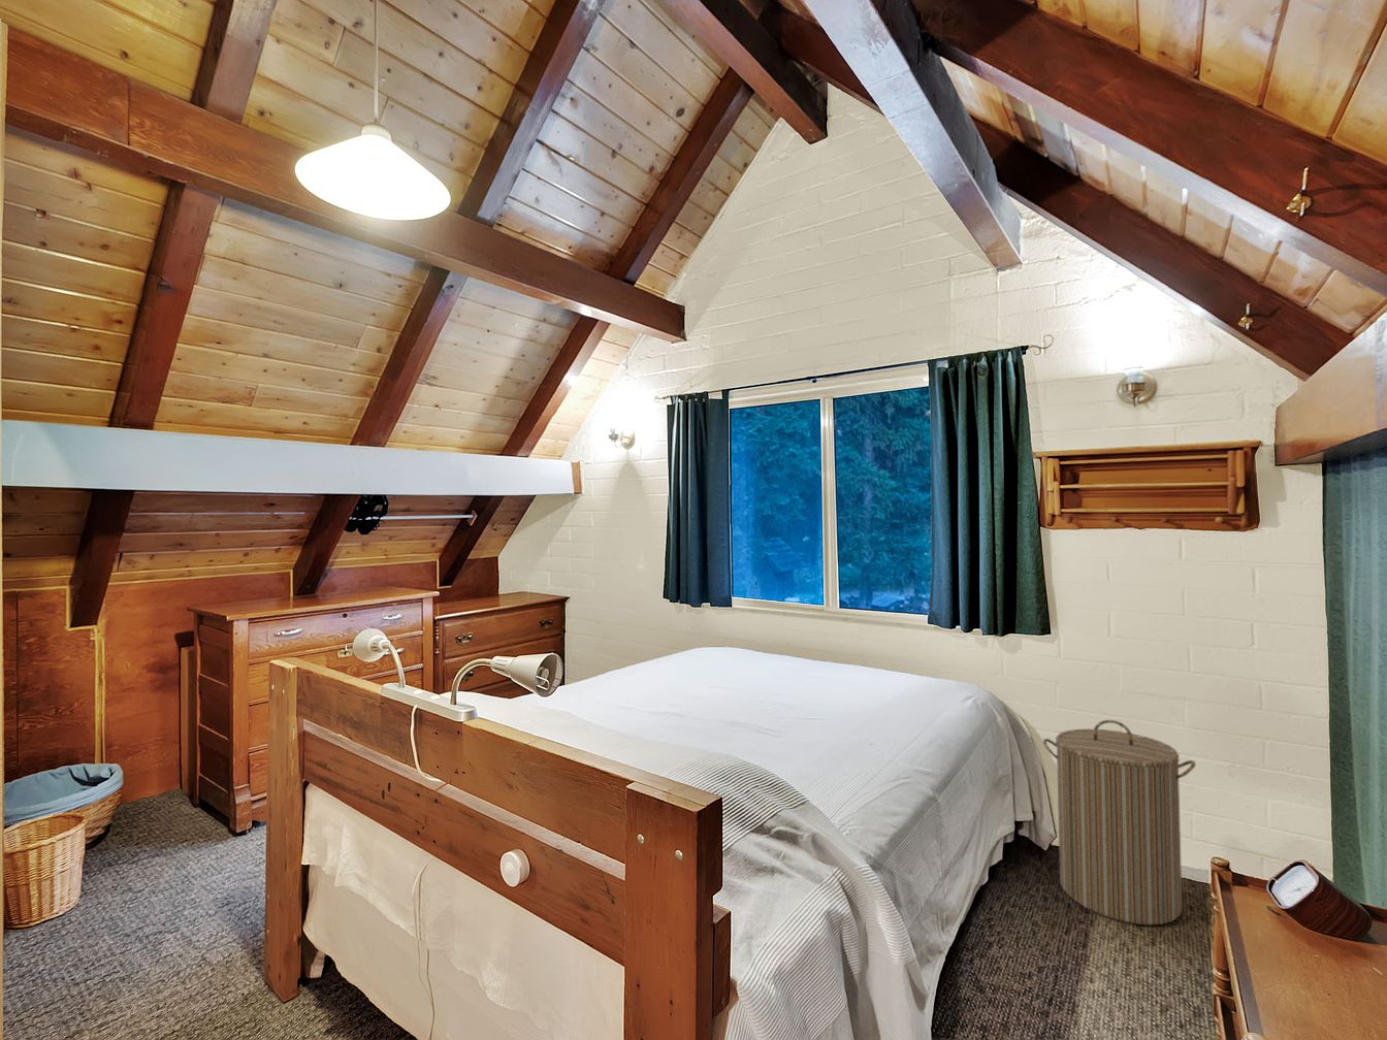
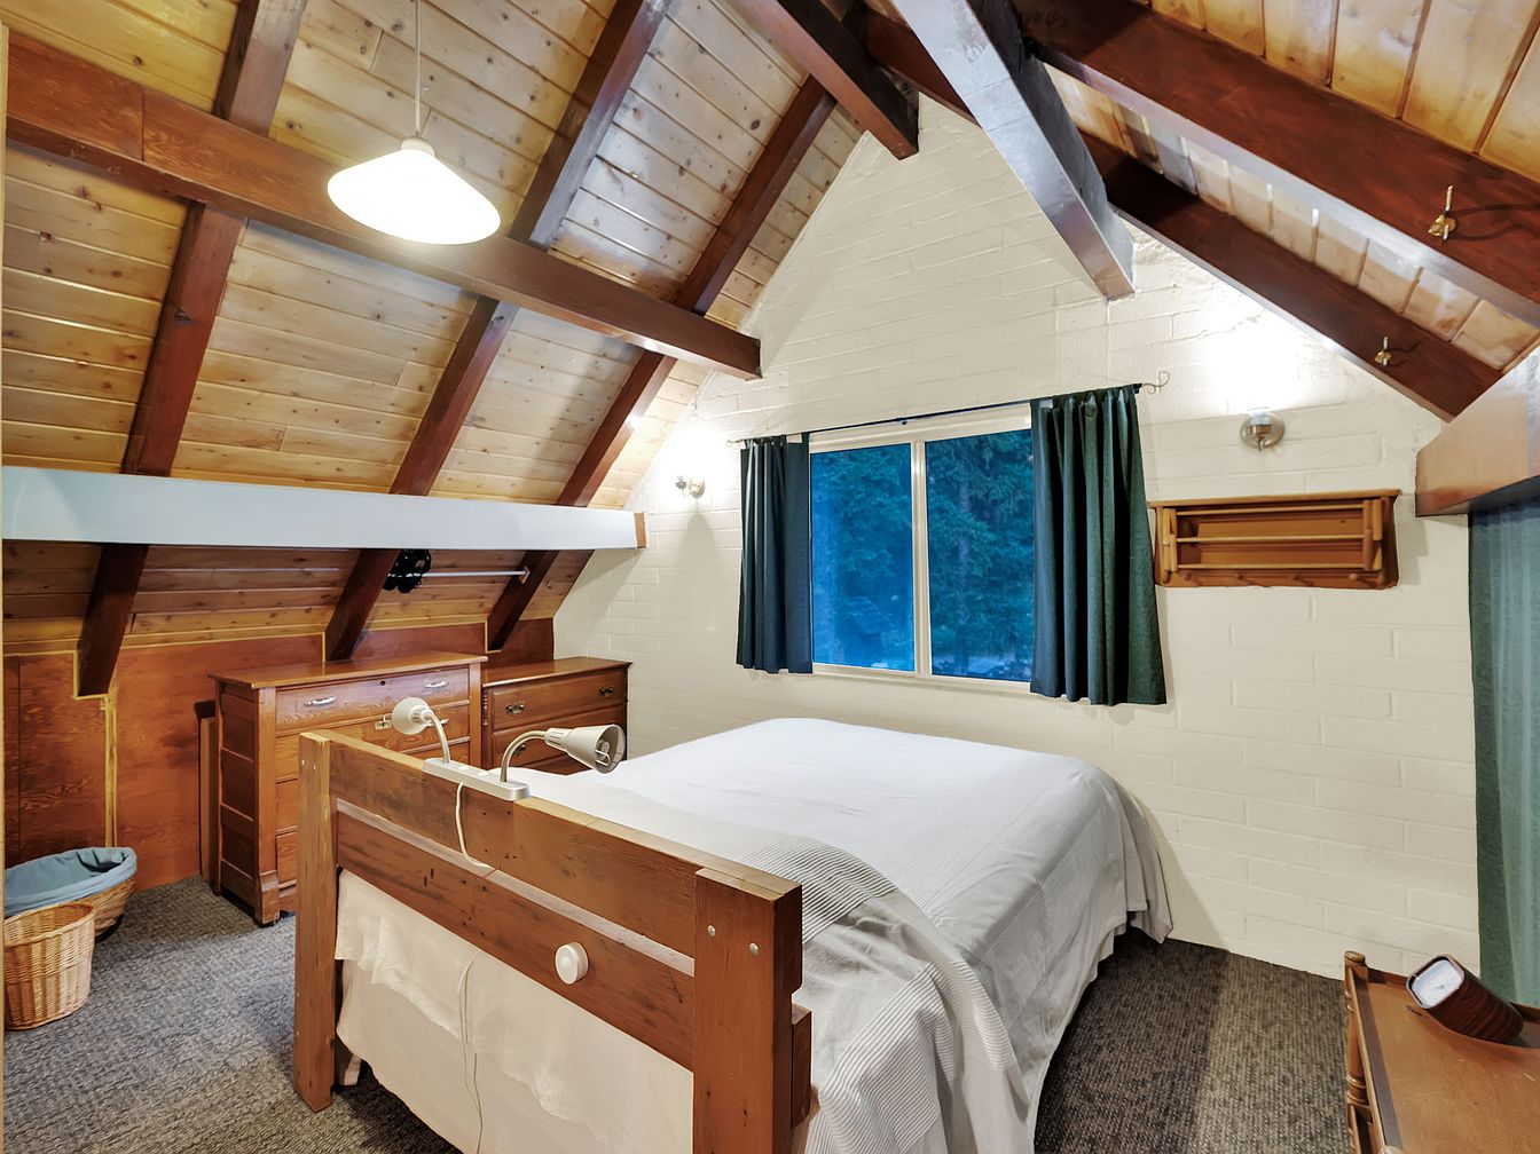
- laundry hamper (1115, 807)
